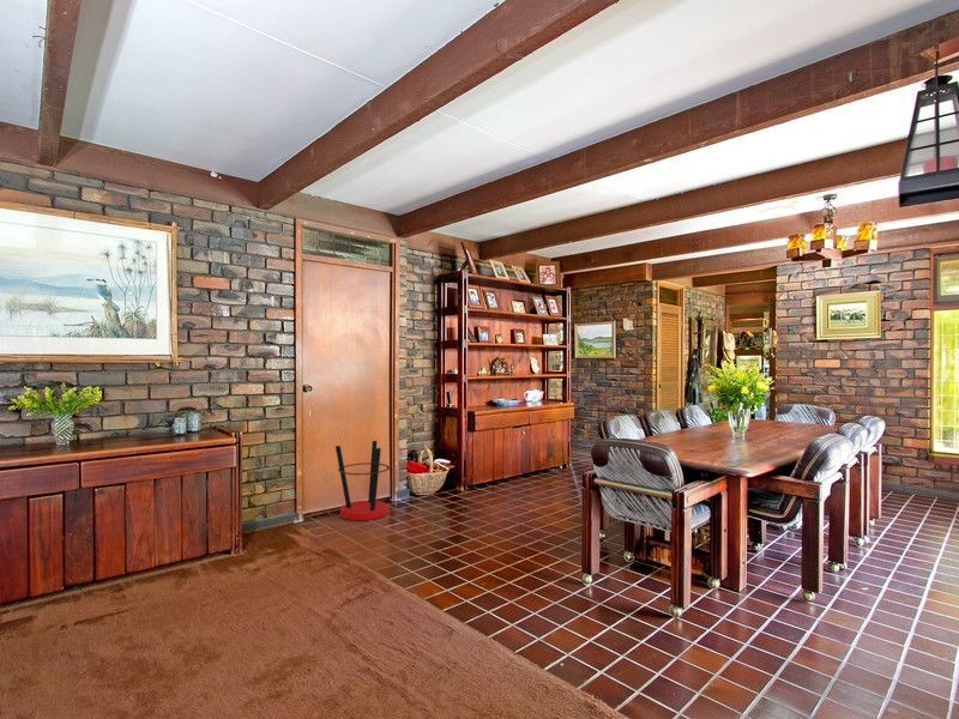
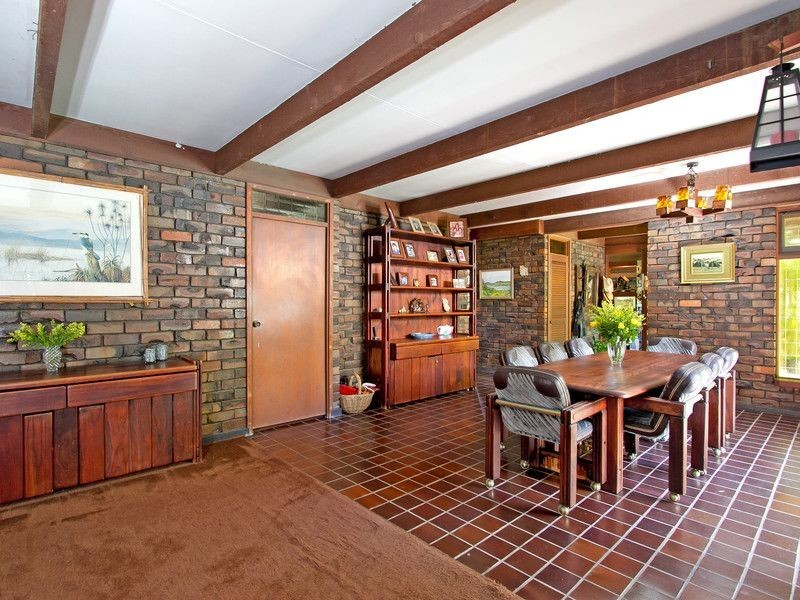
- umbrella stand (369, 481)
